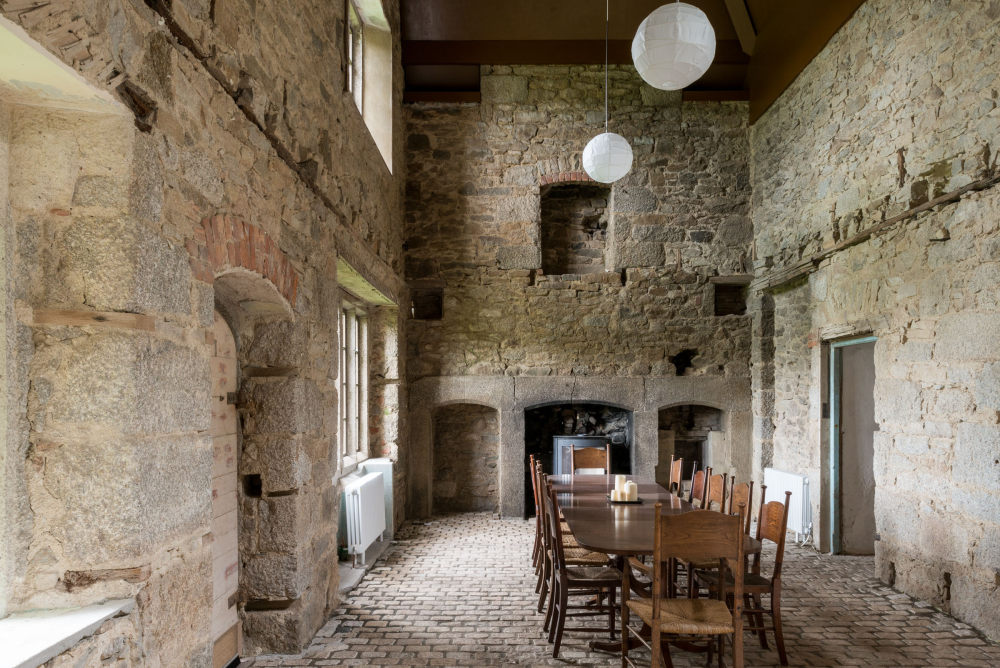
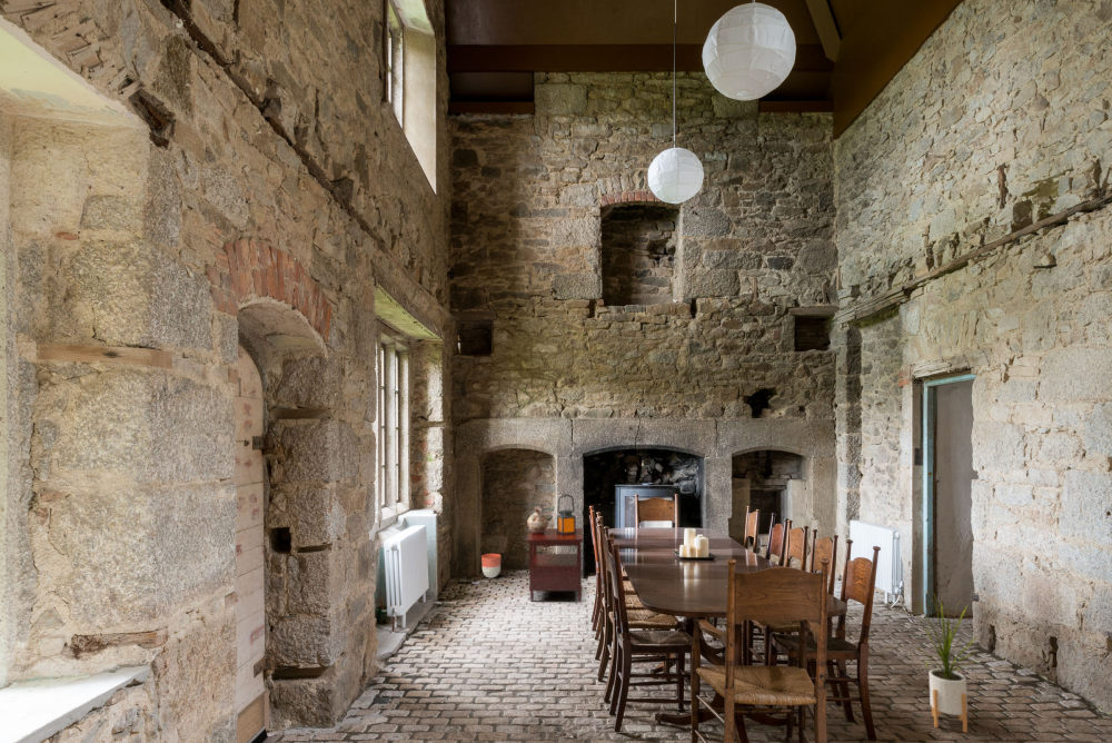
+ house plant (947, 660)
+ planter (490, 566)
+ side table (556, 564)
+ lantern (566, 513)
+ ceramic jug (537, 519)
